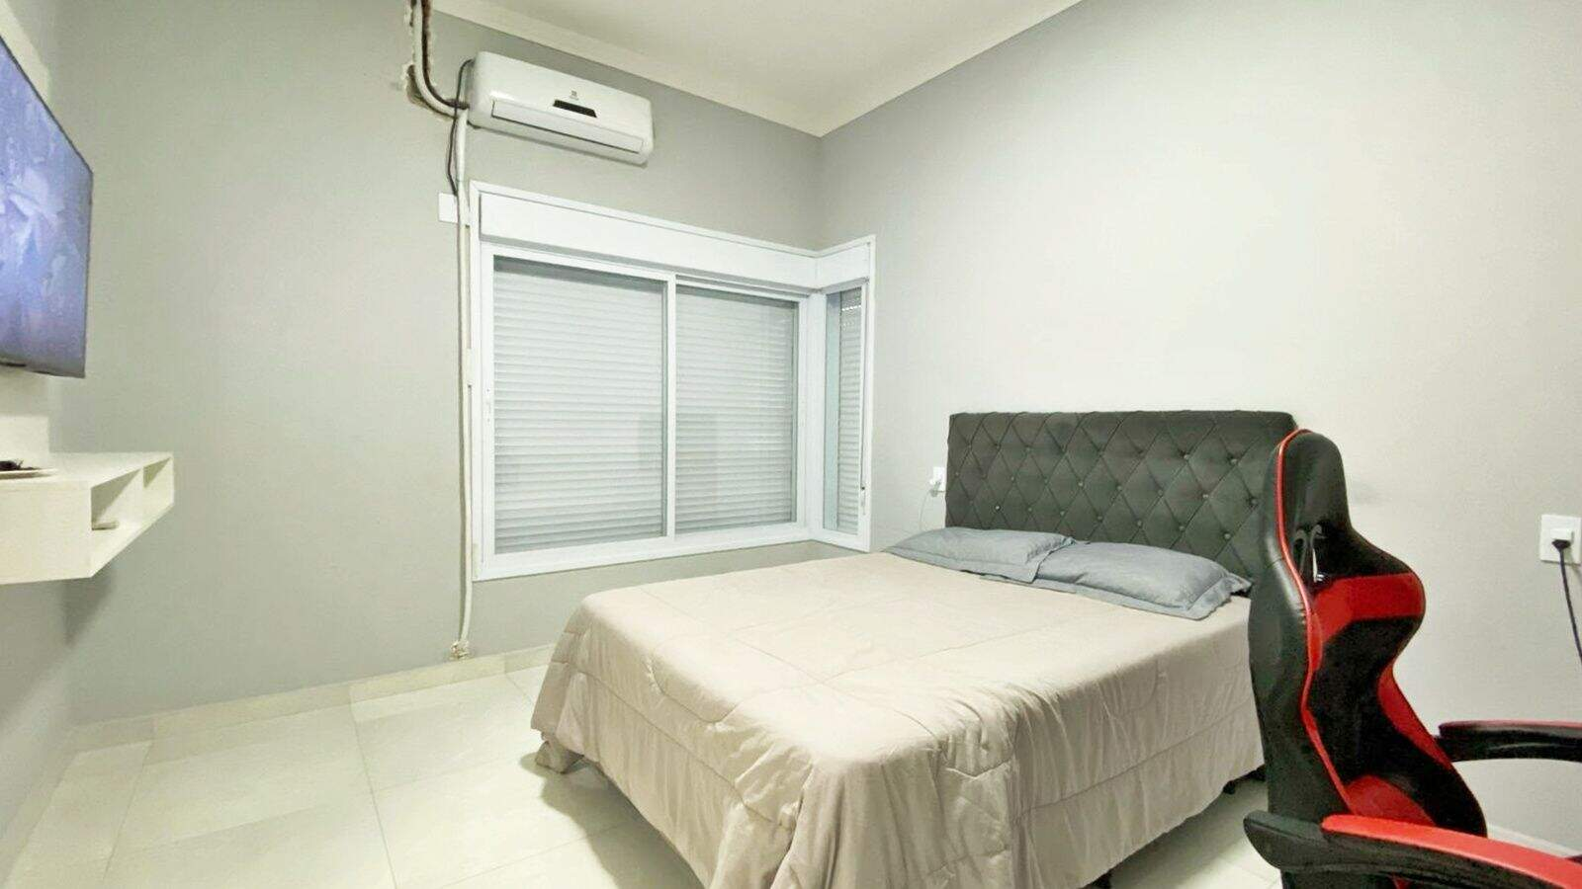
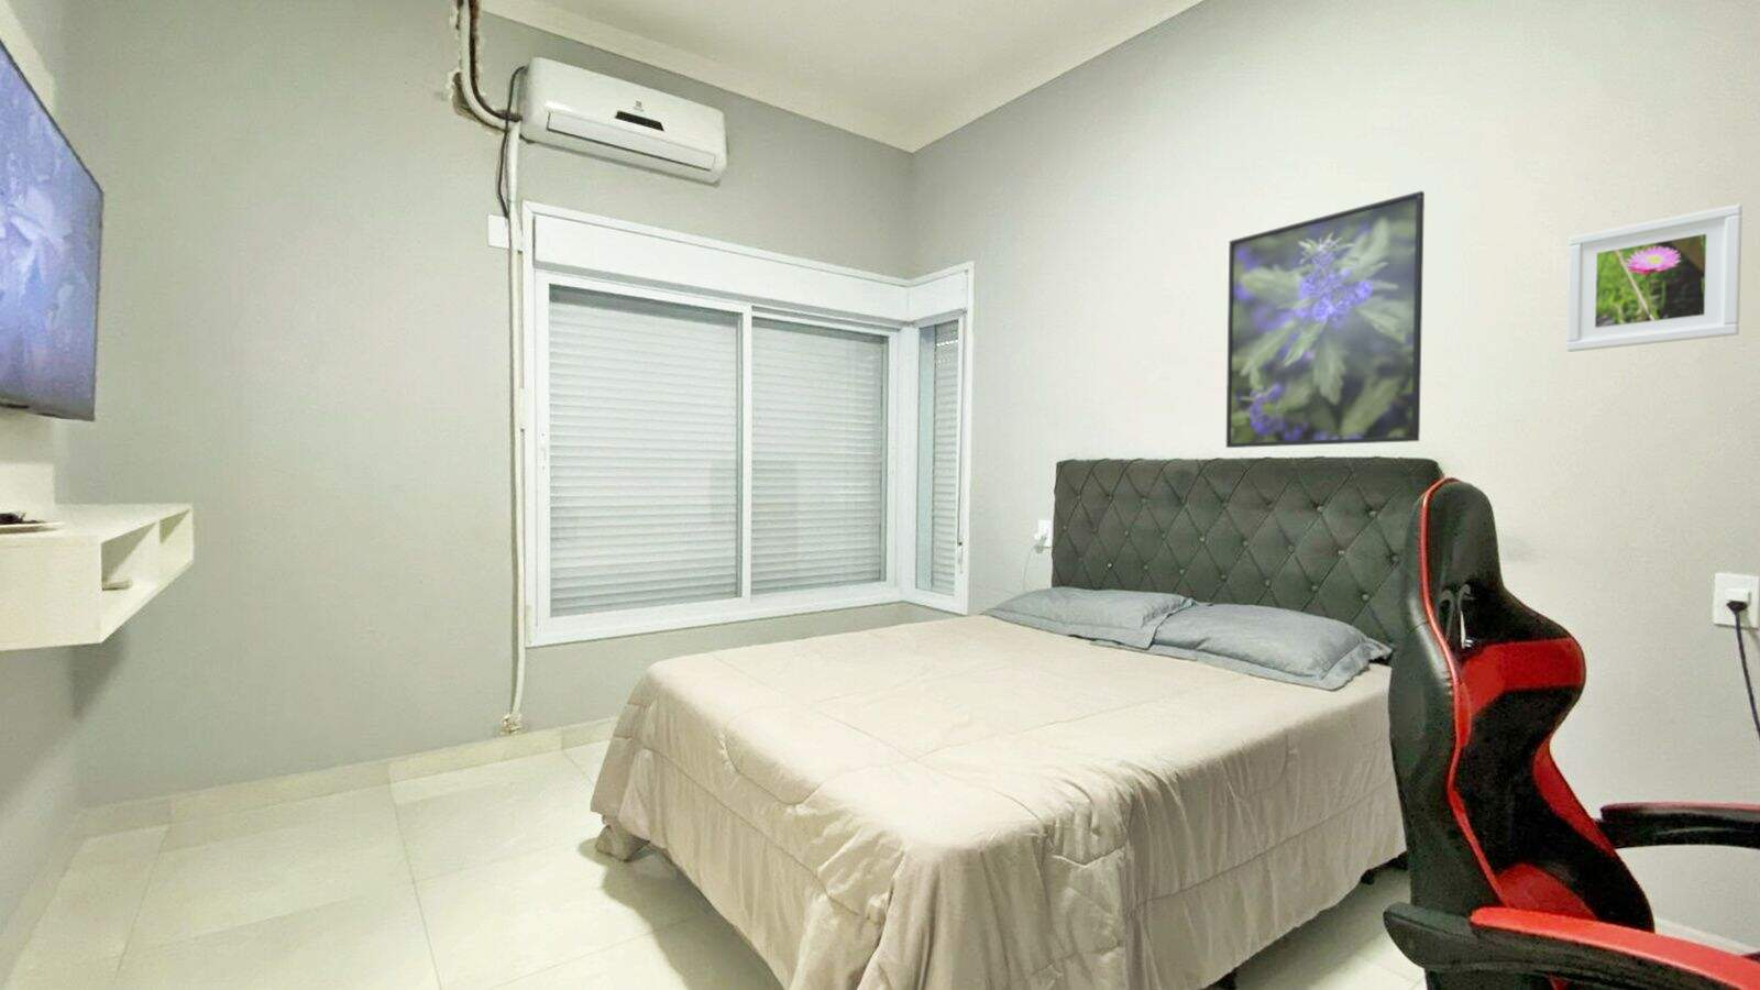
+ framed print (1315, 331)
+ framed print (1648, 283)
